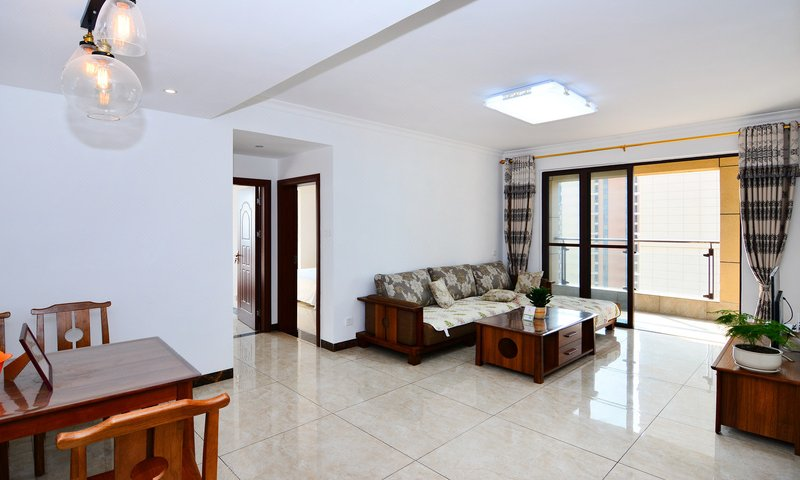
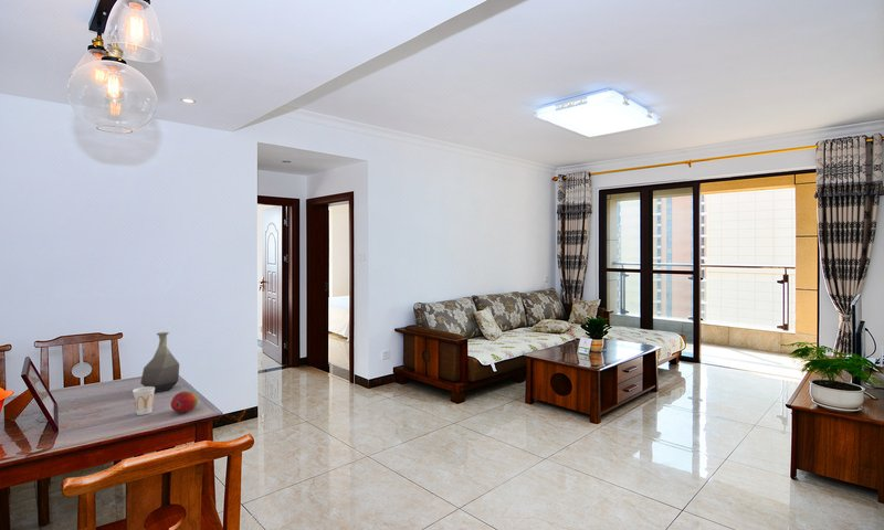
+ cup (144, 401)
+ vase (162, 360)
+ fruit (185, 401)
